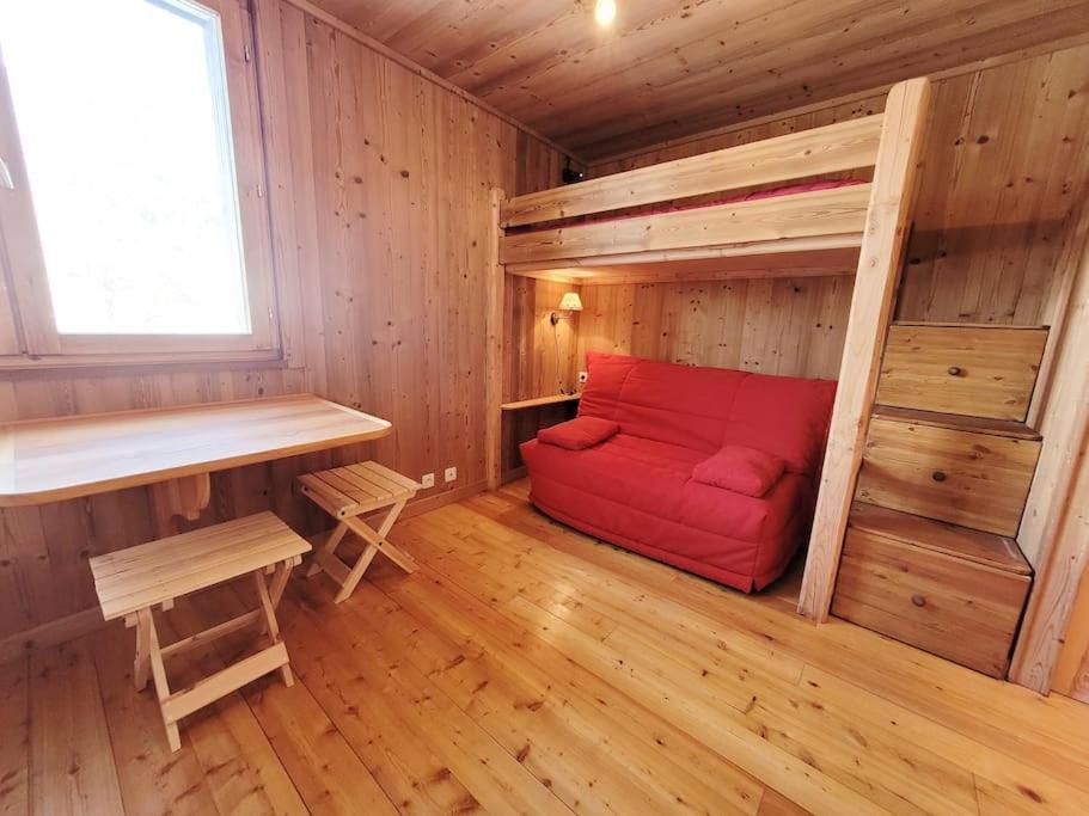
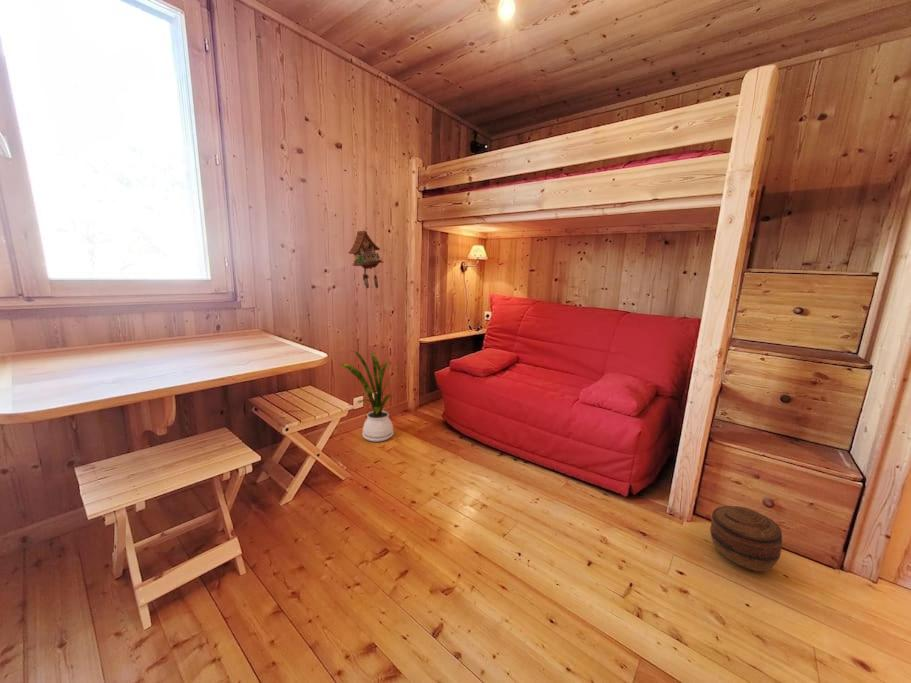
+ cuckoo clock (365, 260)
+ basket (744, 534)
+ house plant (374, 392)
